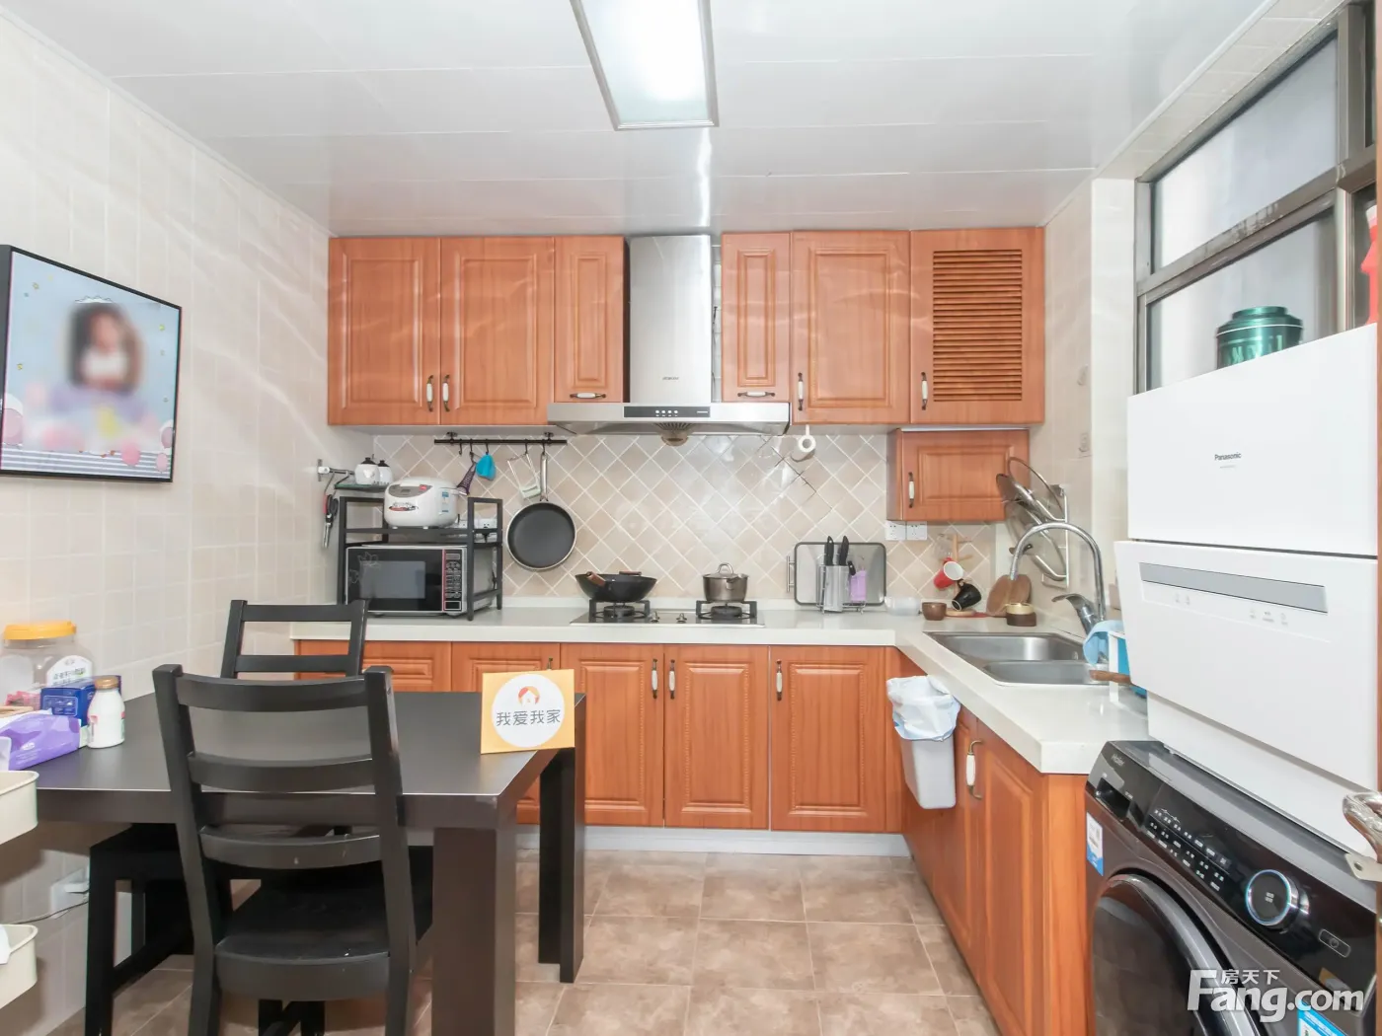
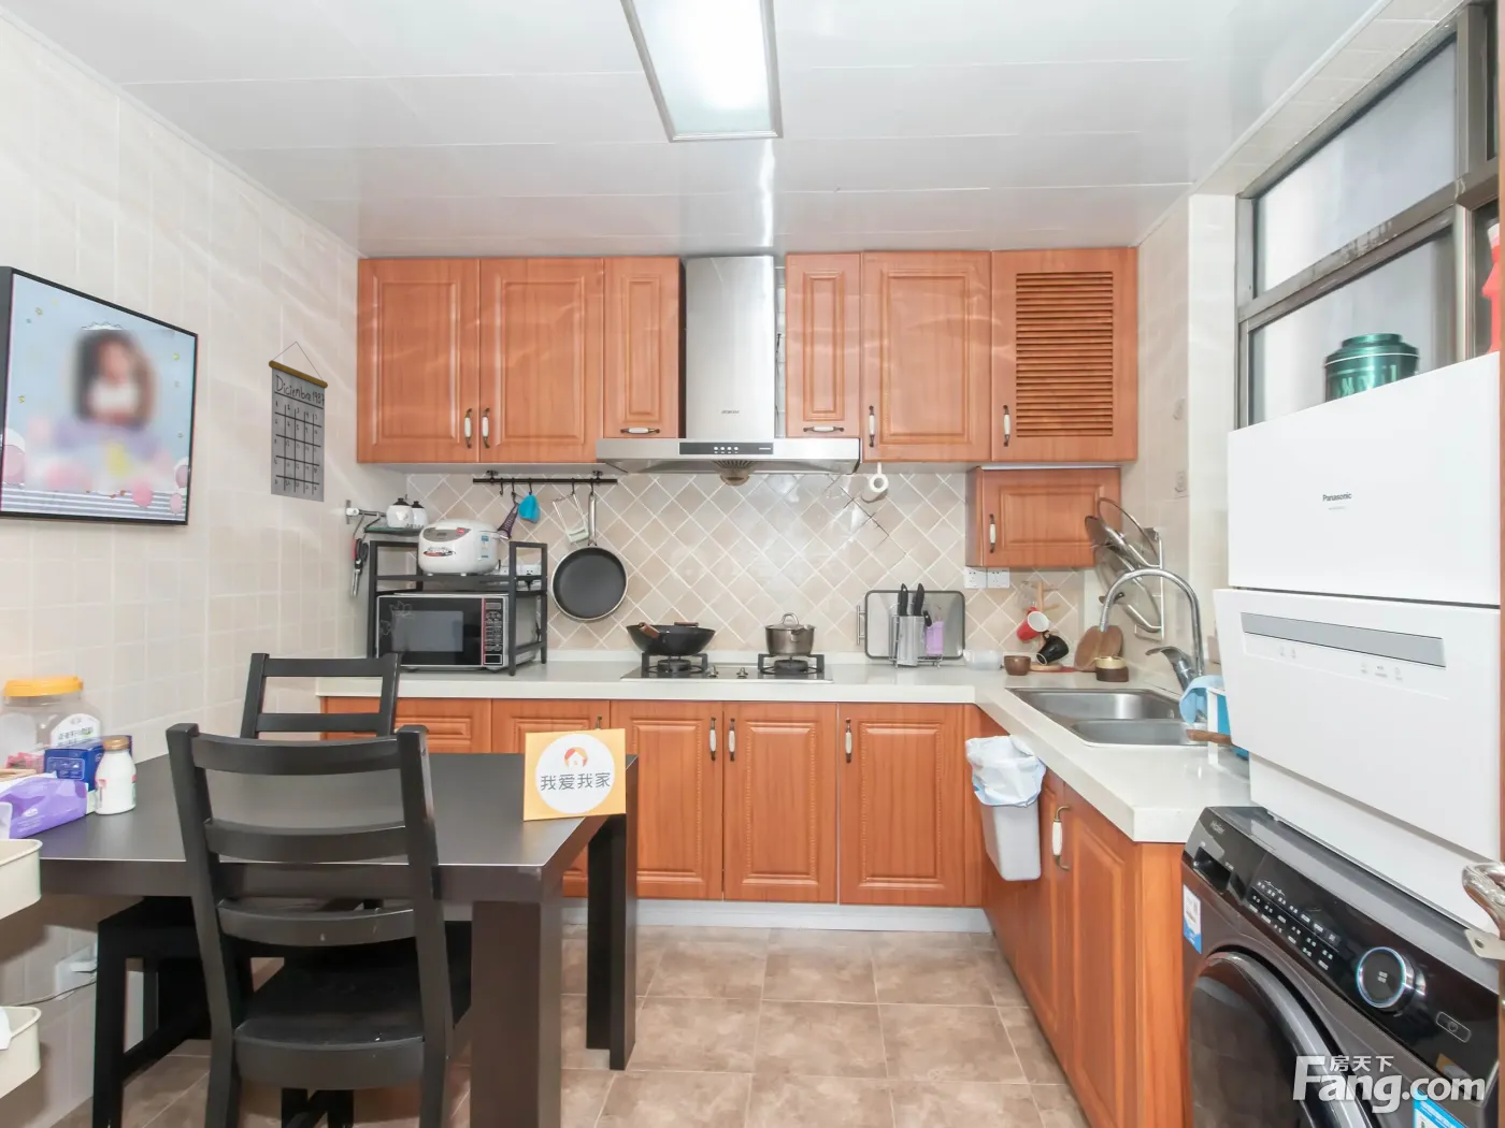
+ calendar (299, 419)
